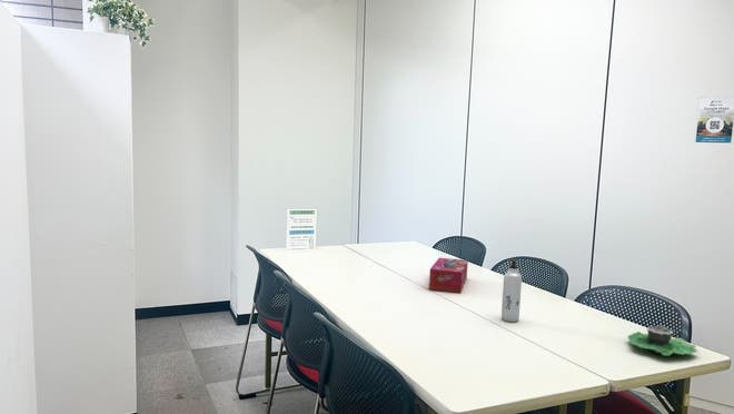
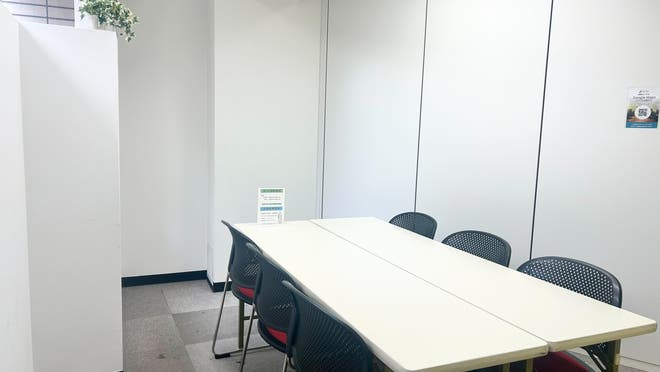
- succulent planter (662, 337)
- tissue box (449, 274)
- water bottle (512, 289)
